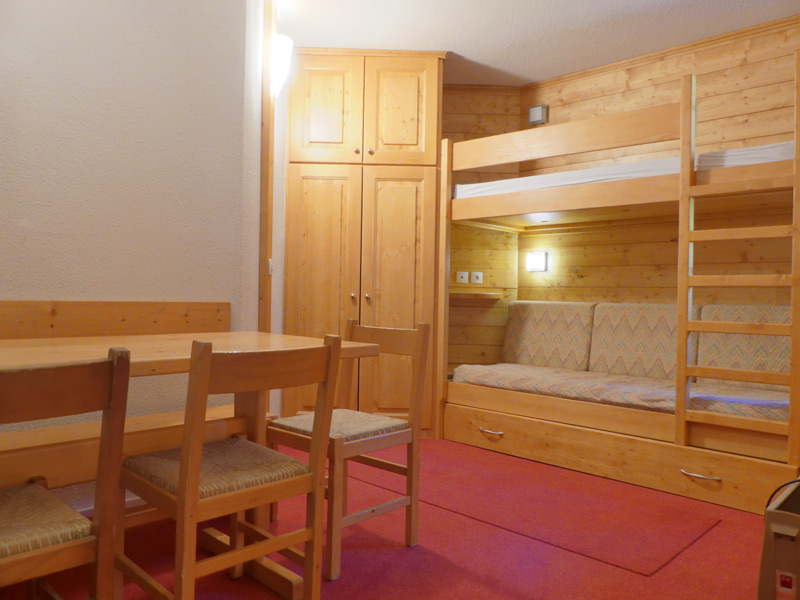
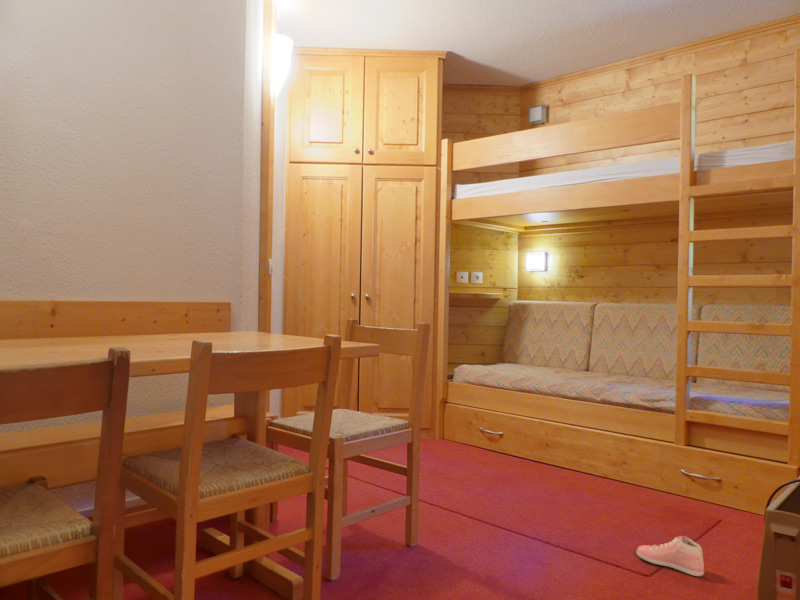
+ sneaker (670, 548)
